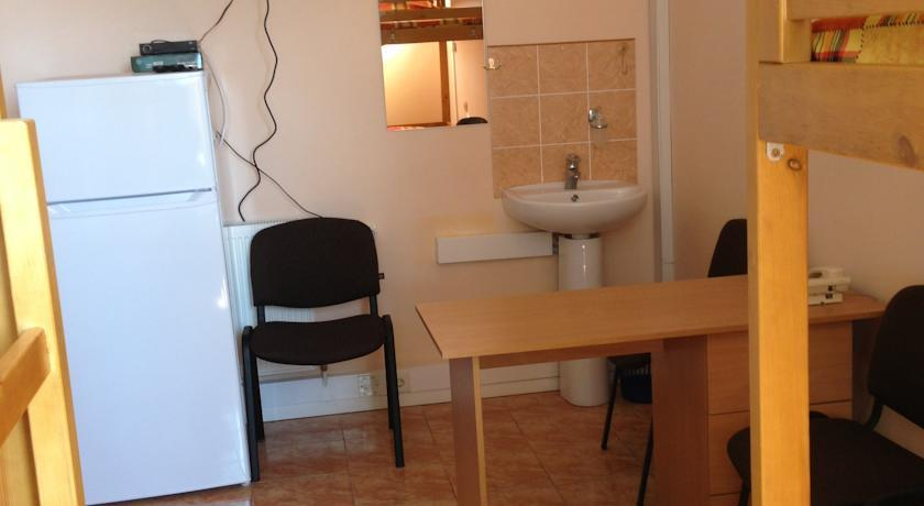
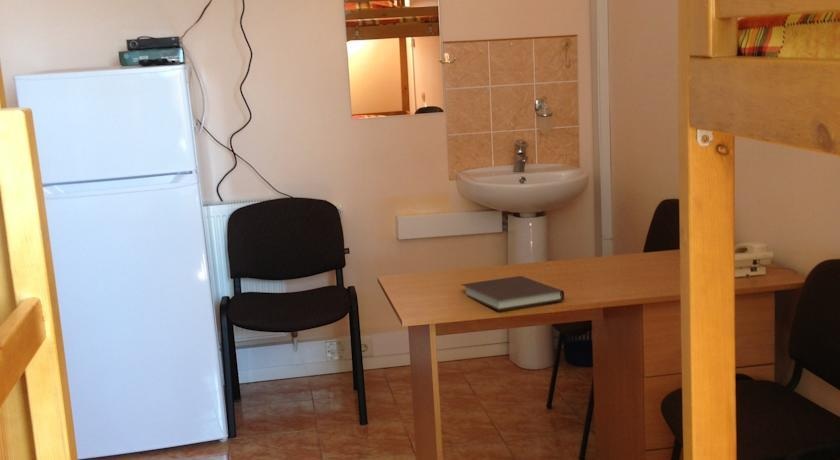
+ notebook (511, 292)
